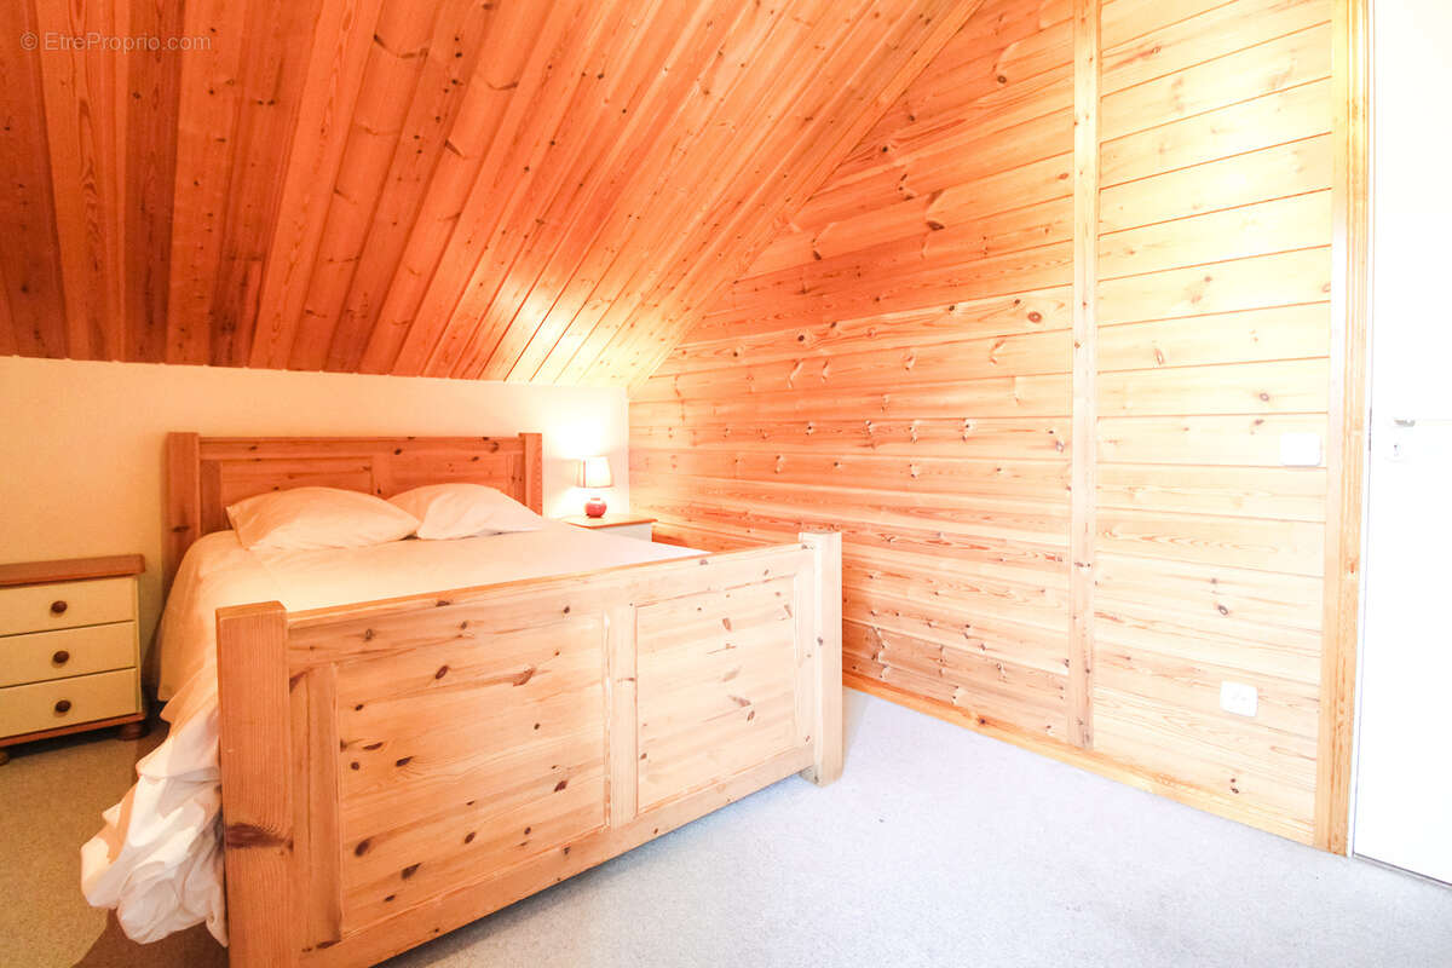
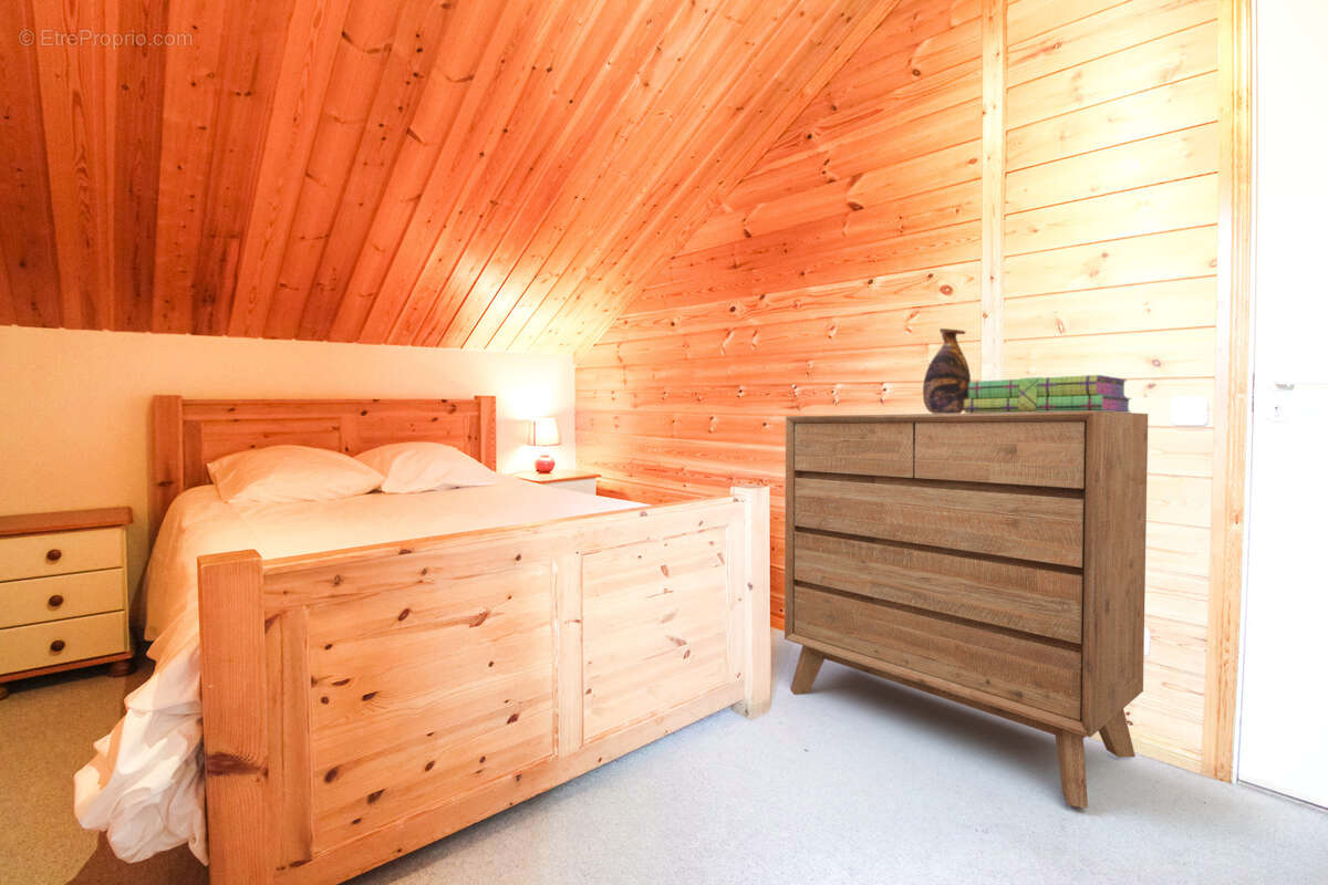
+ dresser (945, 568)
+ vase (946, 372)
+ stack of books (1046, 395)
